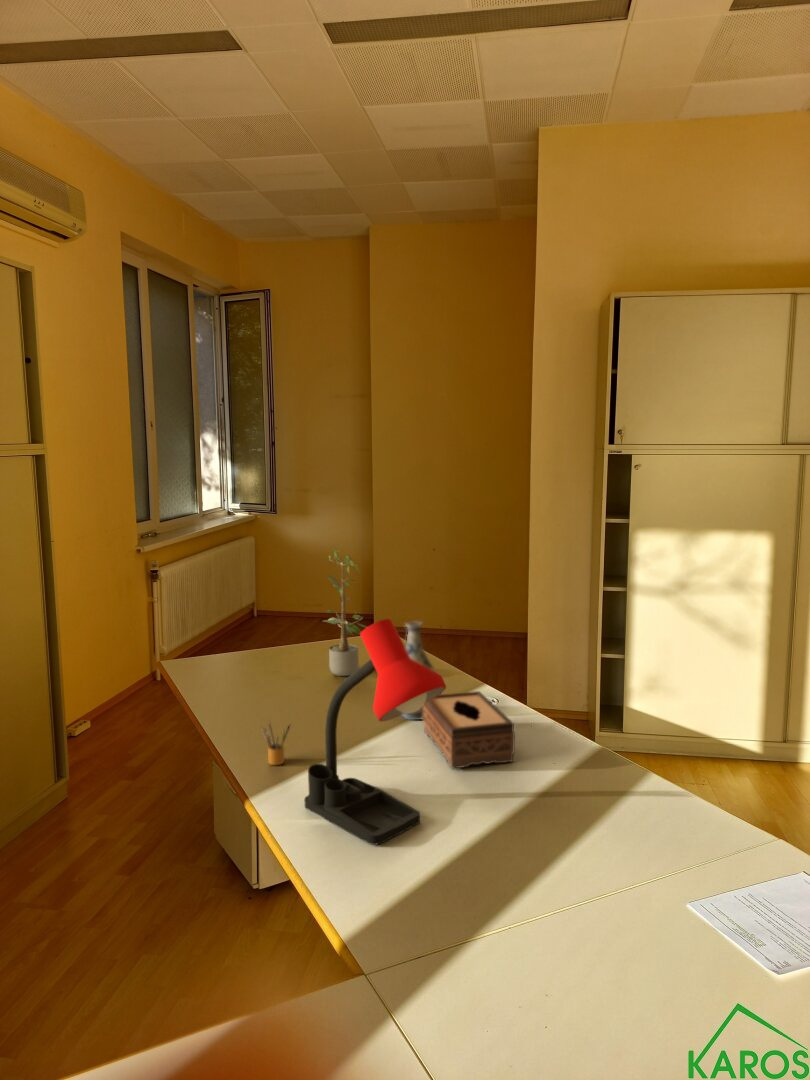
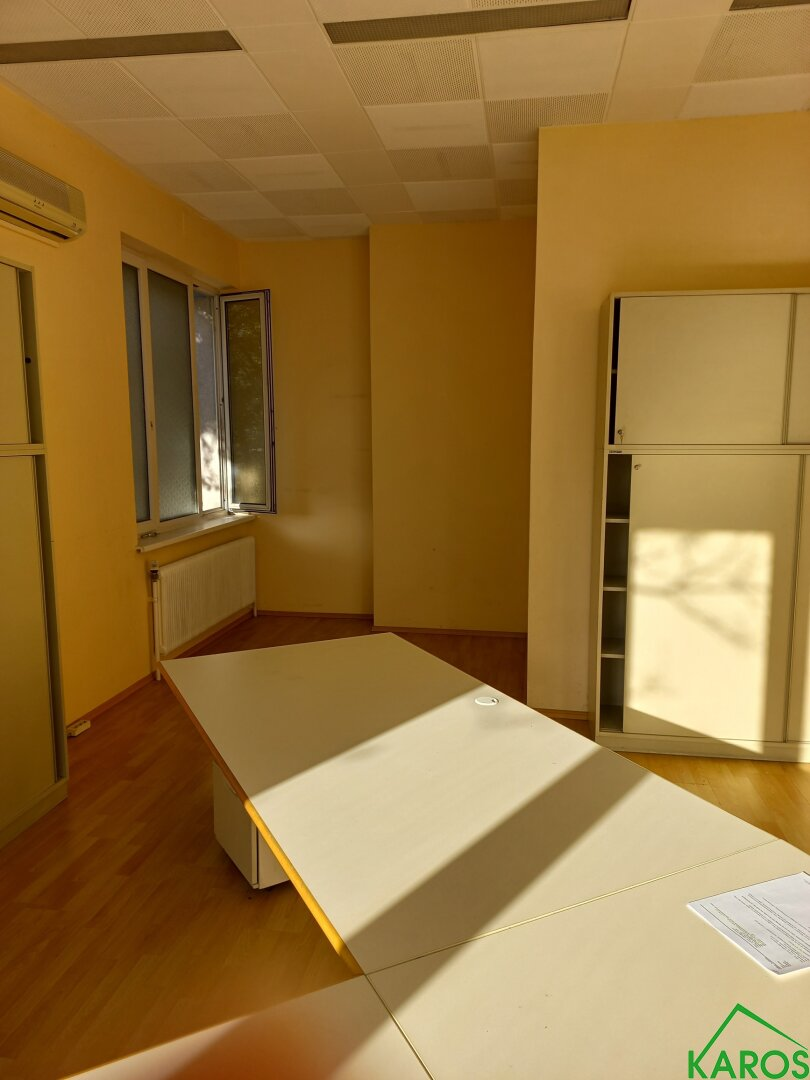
- pencil box (276, 742)
- vase (419, 662)
- potted plant (343, 608)
- tissue box (466, 727)
- desk lamp (376, 716)
